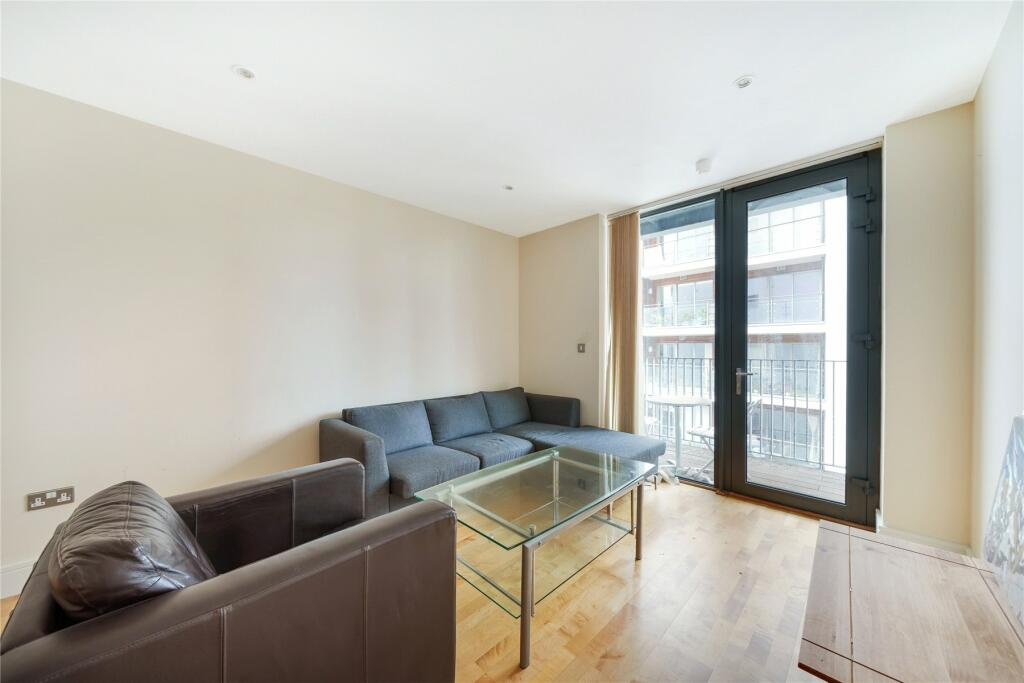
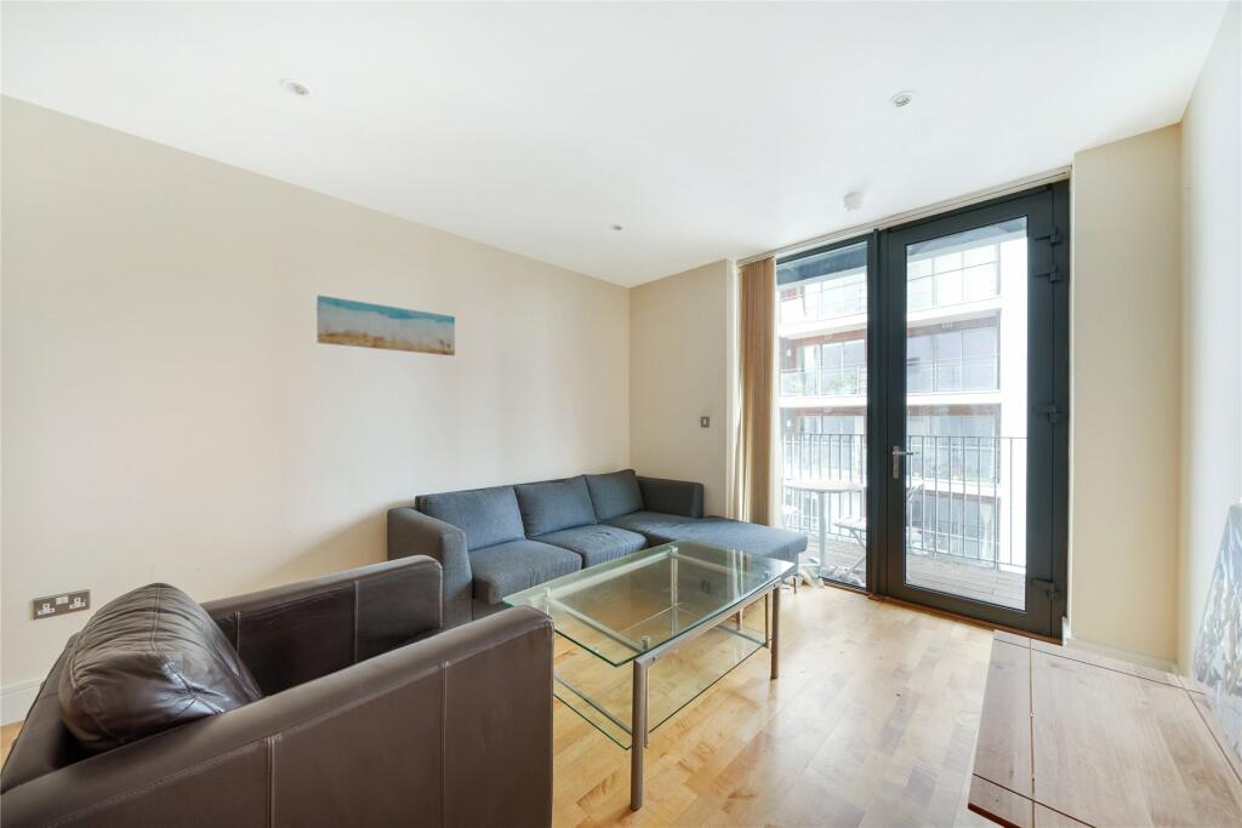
+ wall art (392, 329)
